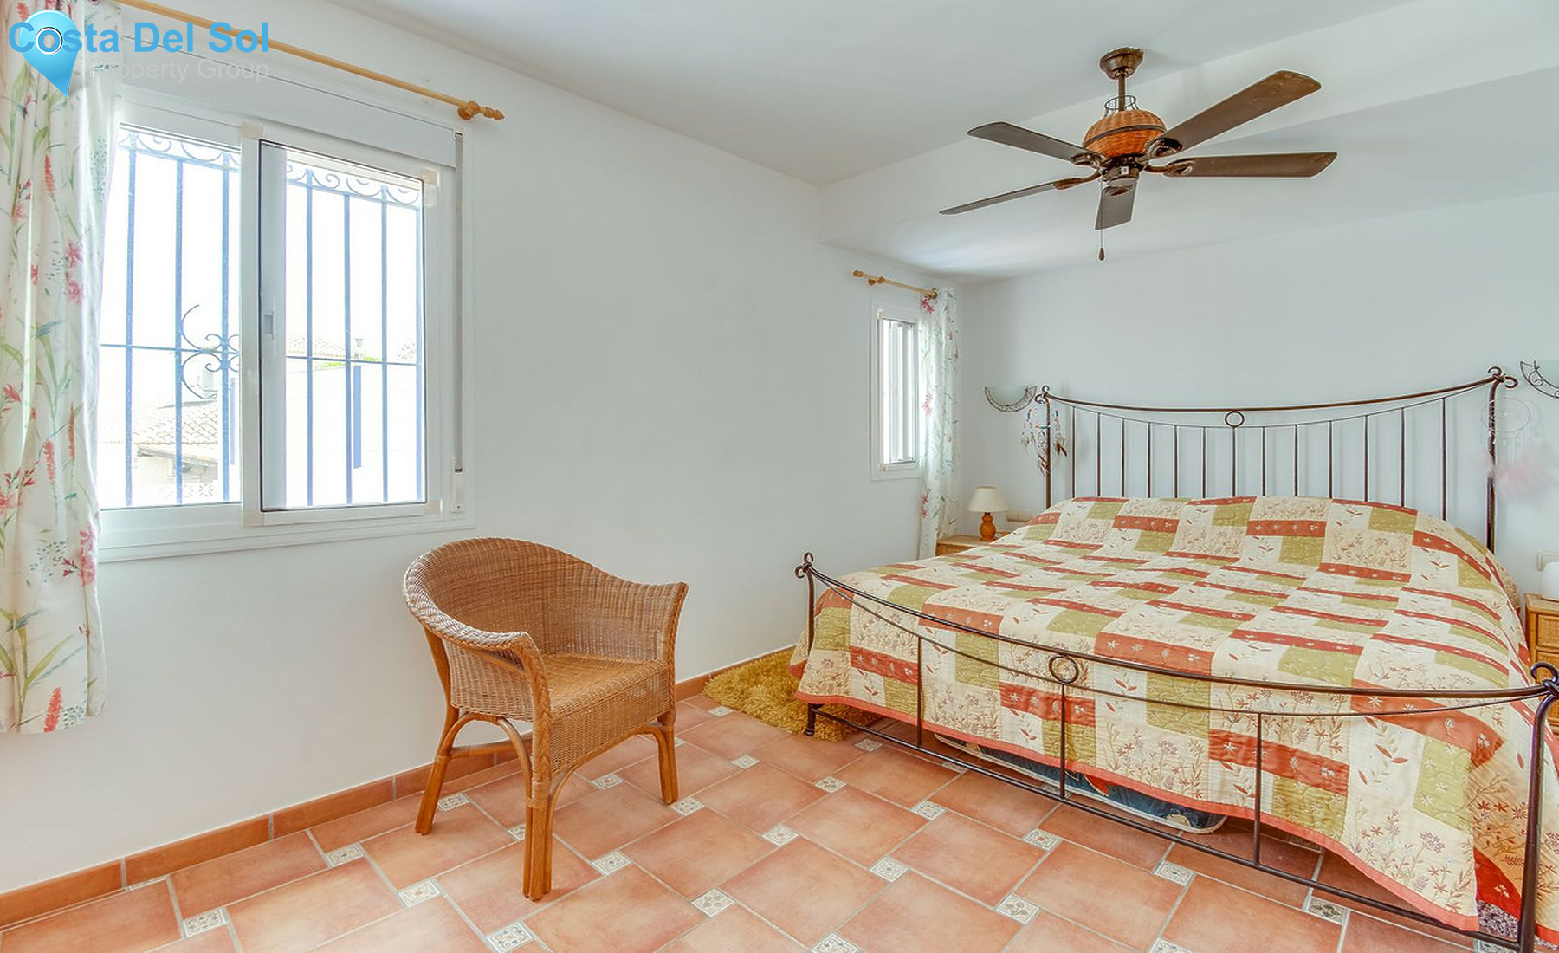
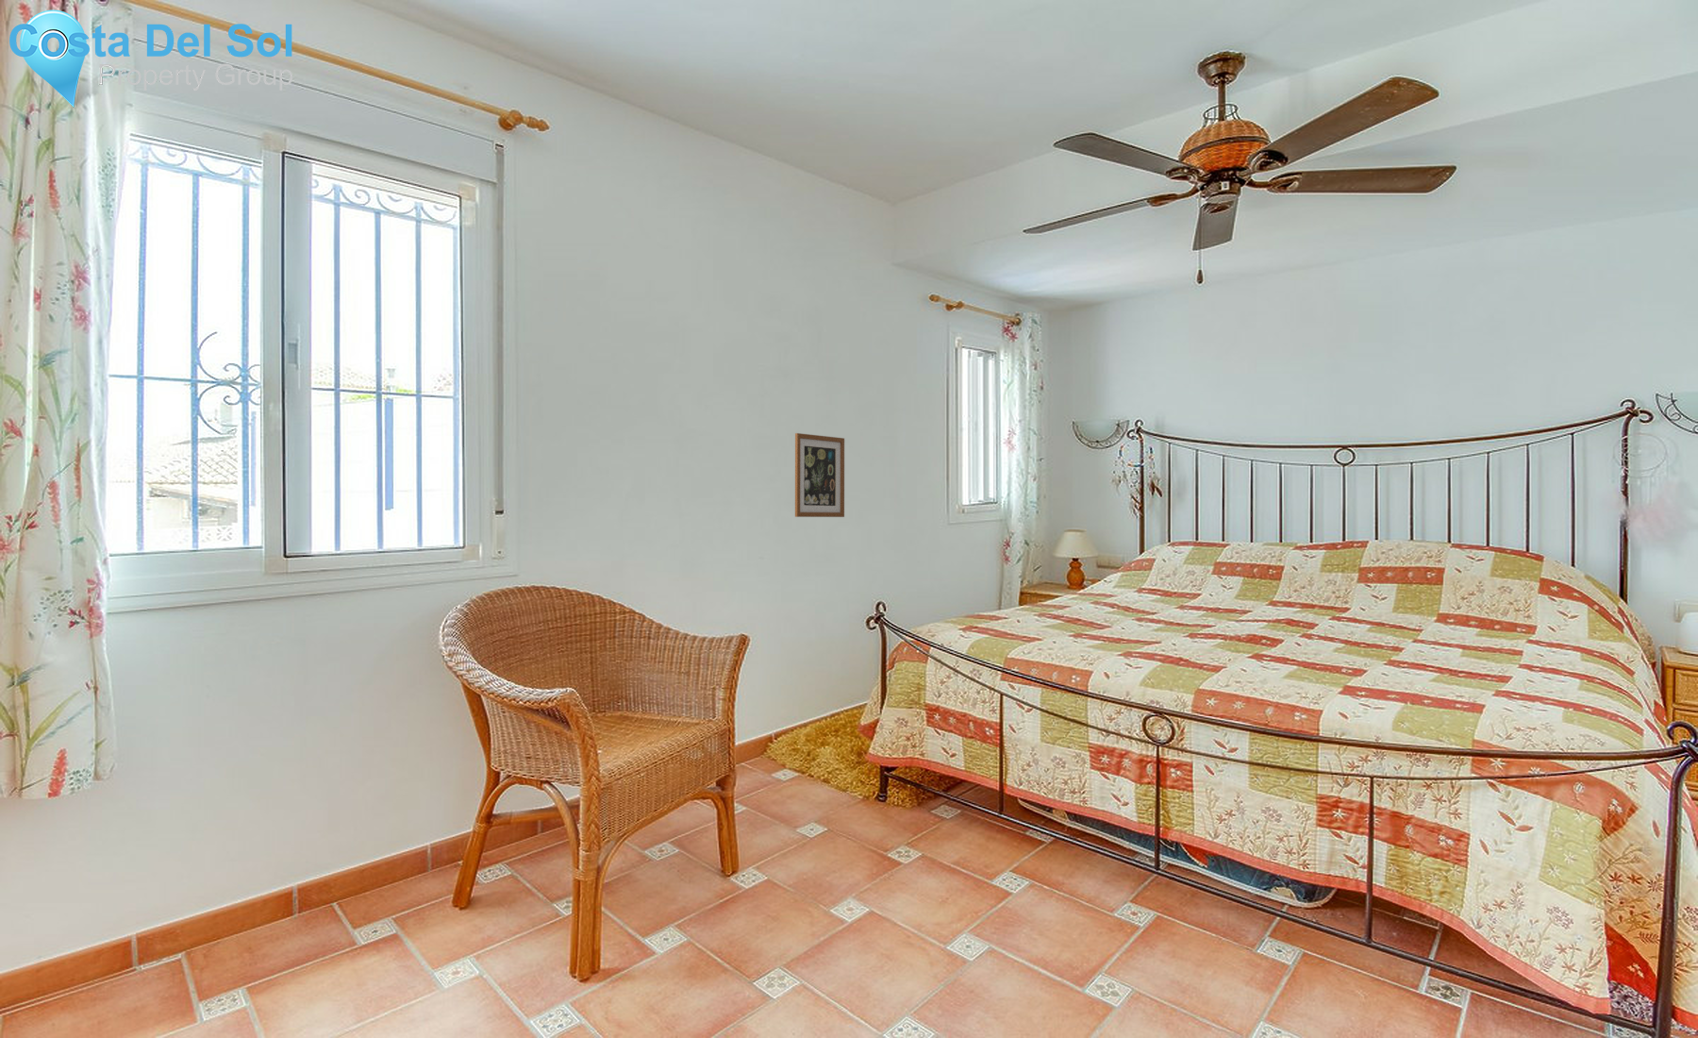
+ wall art (820, 475)
